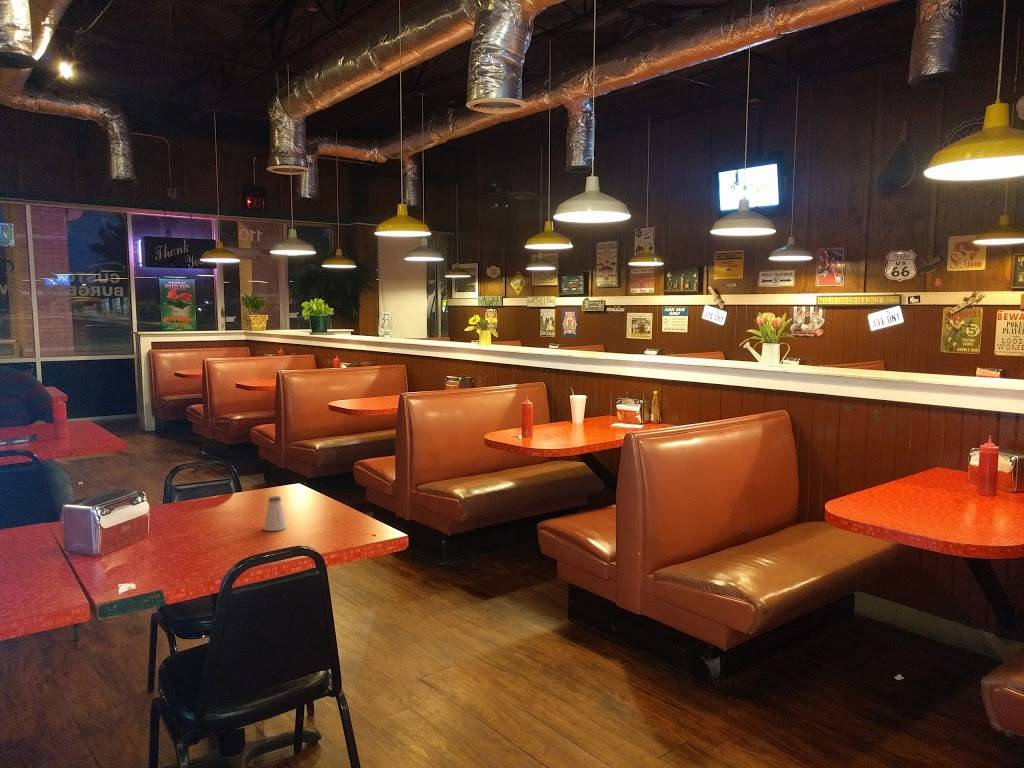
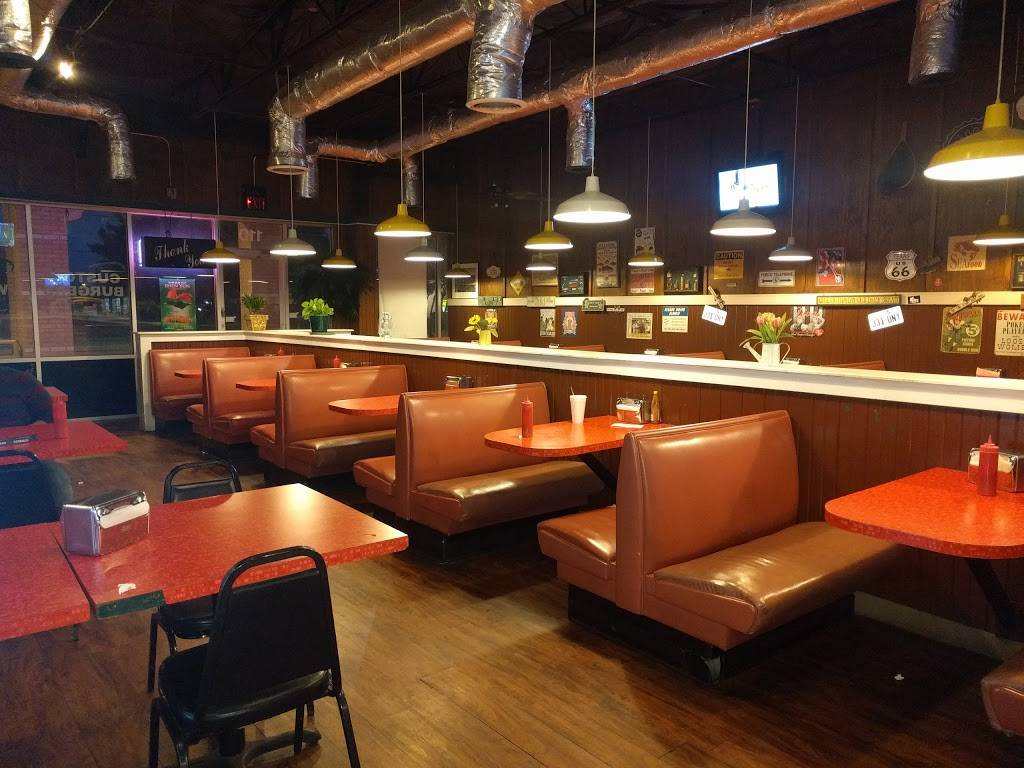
- saltshaker (275, 512)
